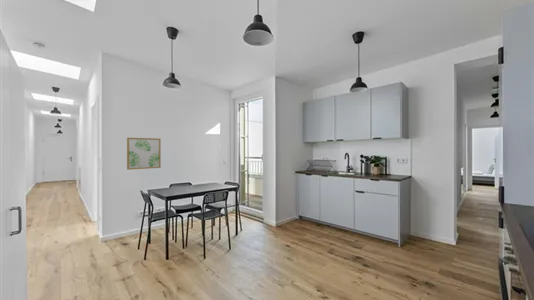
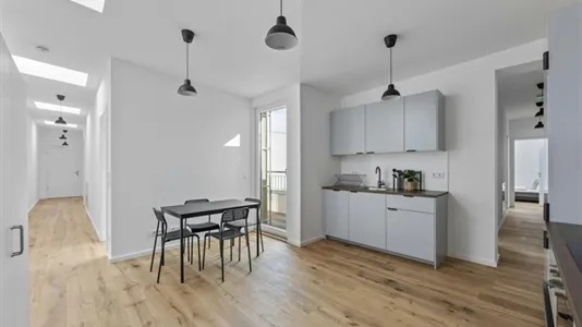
- wall art (144, 153)
